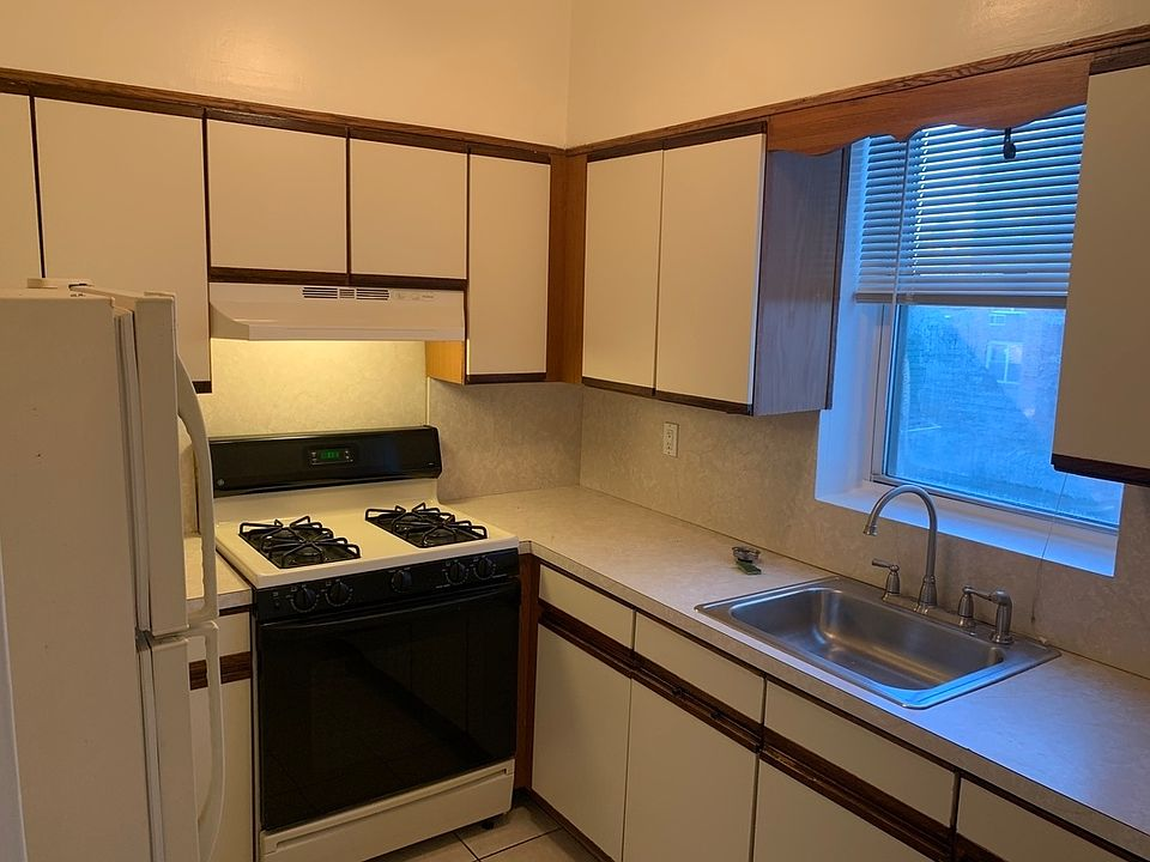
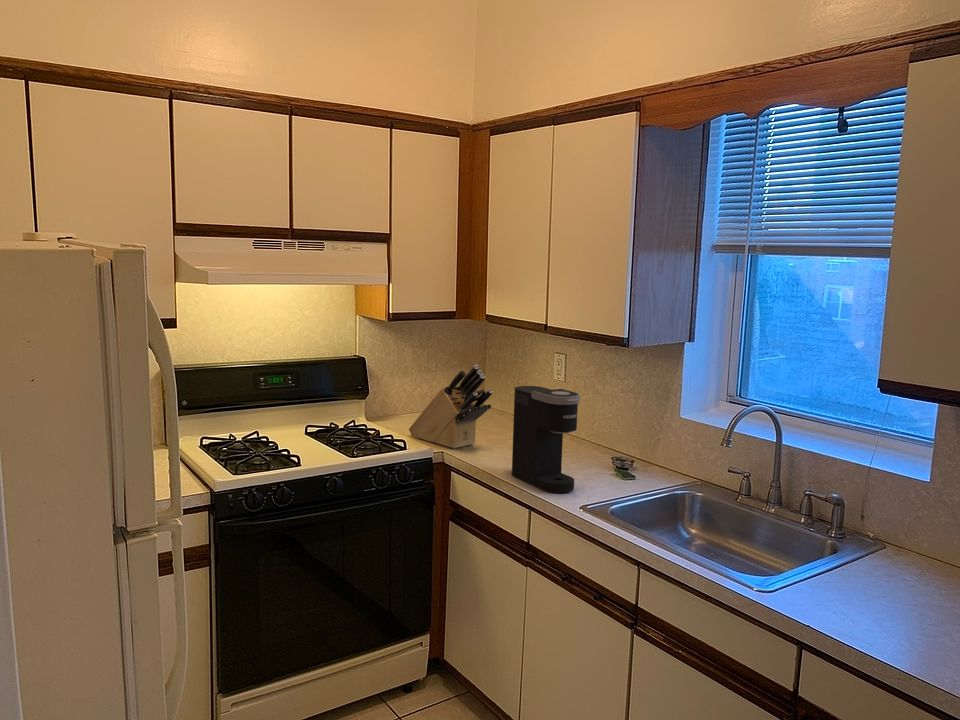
+ coffee maker (544, 435)
+ knife block (450, 402)
